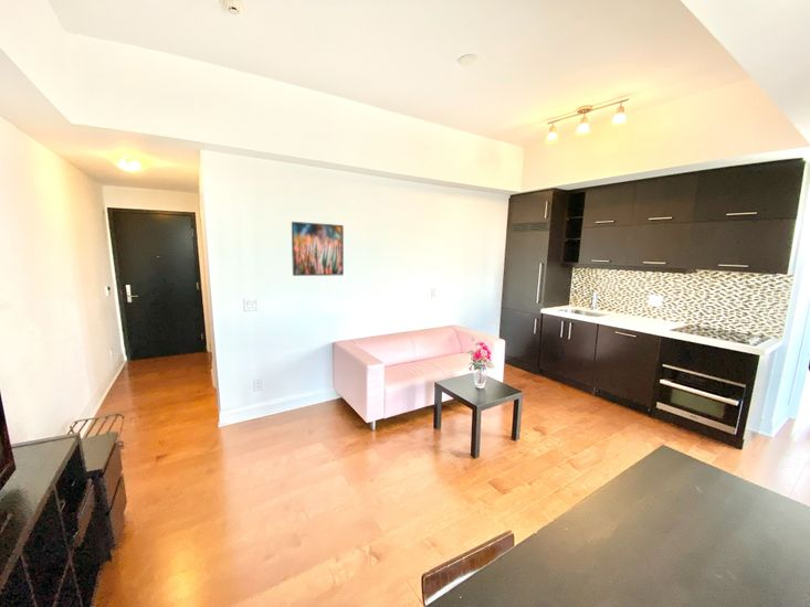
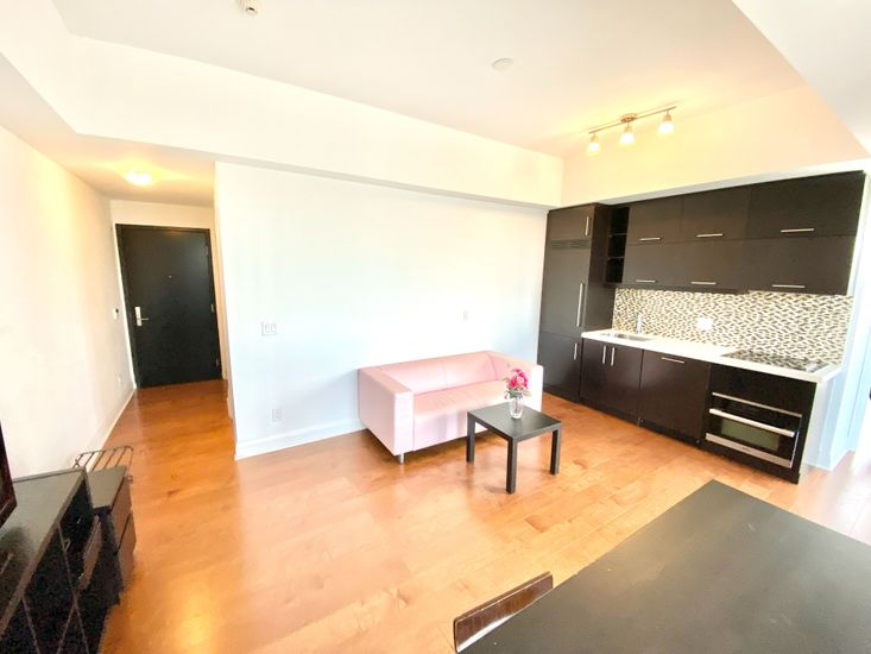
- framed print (318, 249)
